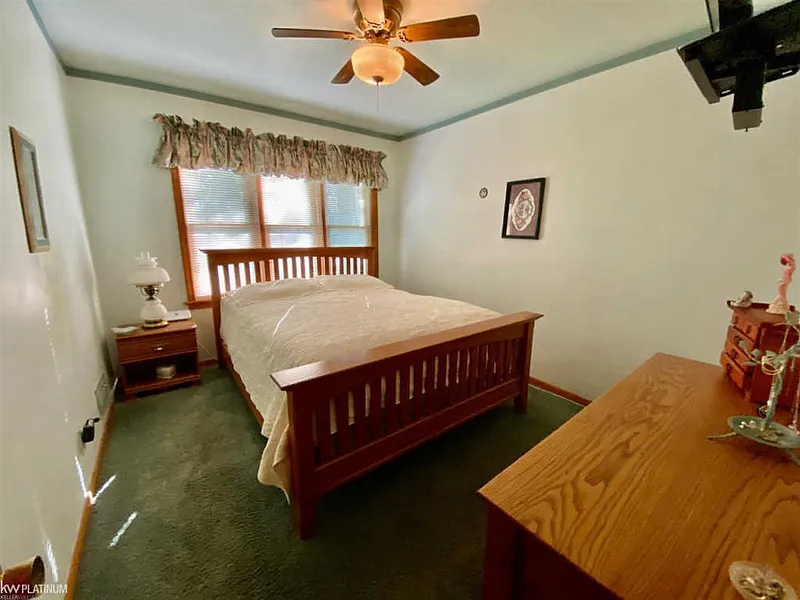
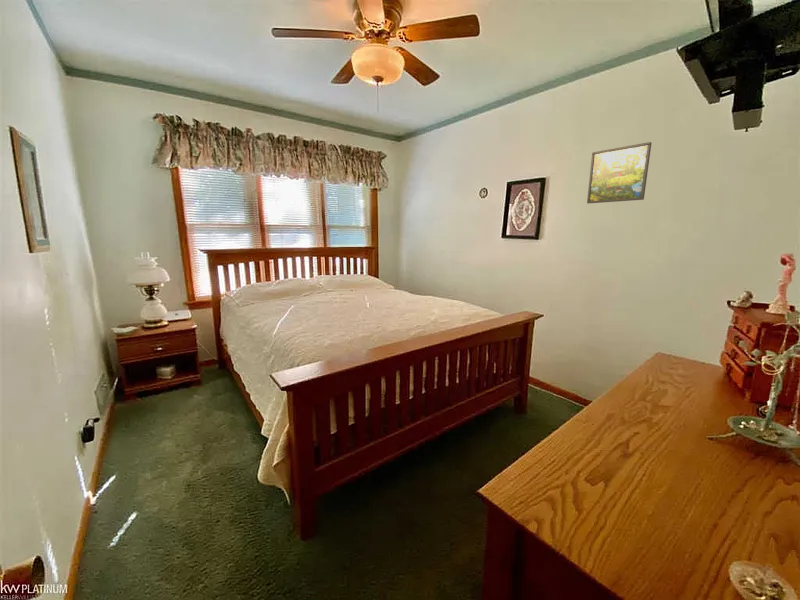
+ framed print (616, 175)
